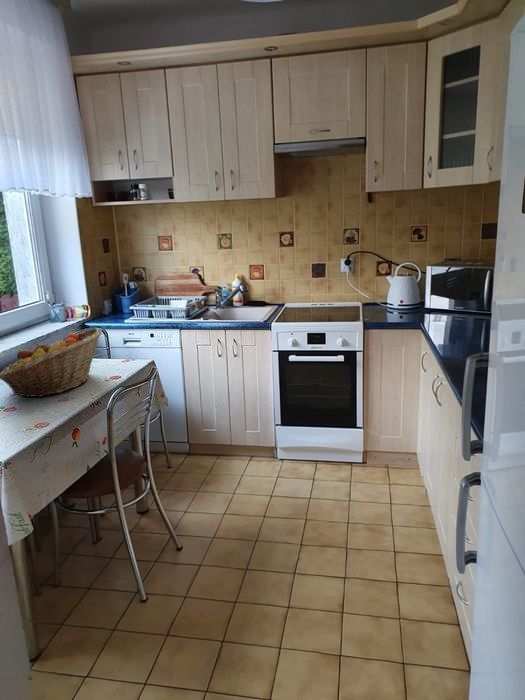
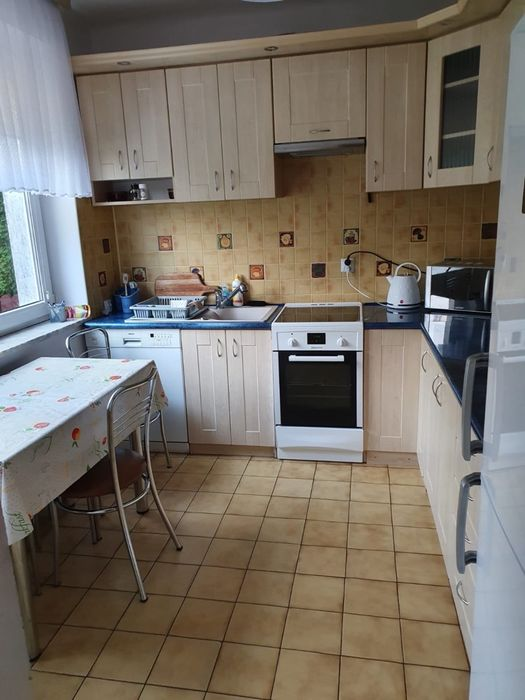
- fruit basket (54, 359)
